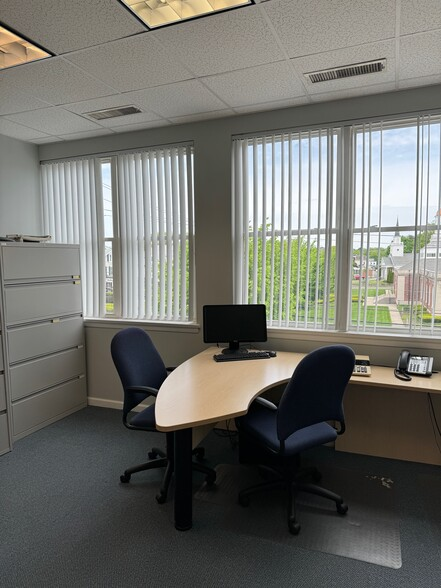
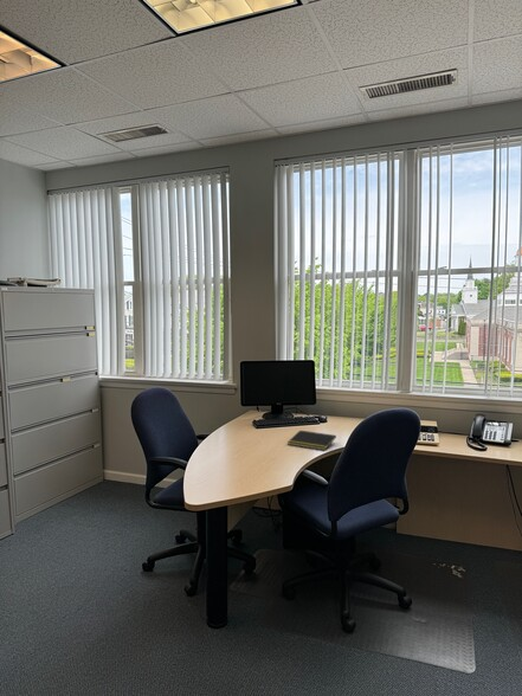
+ notepad (311, 439)
